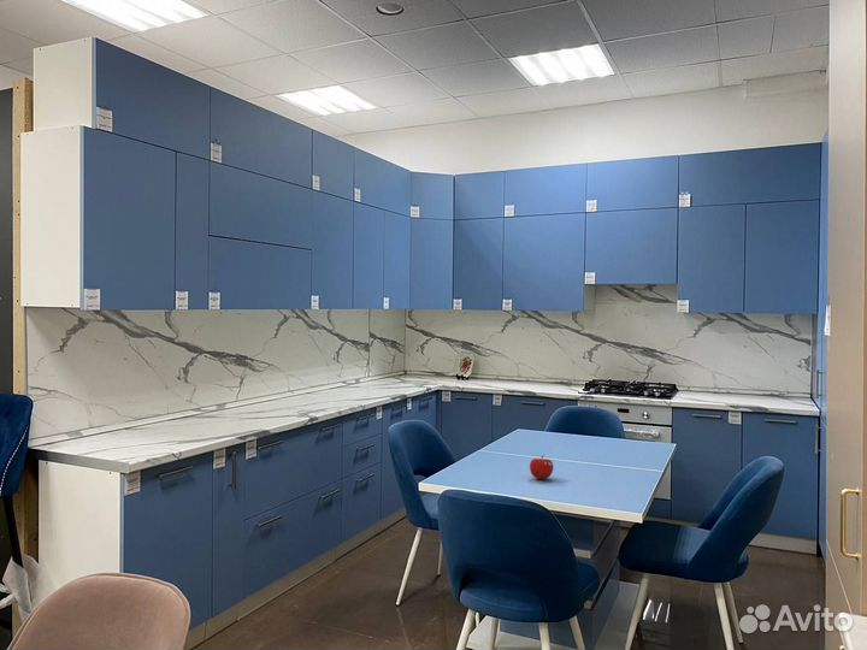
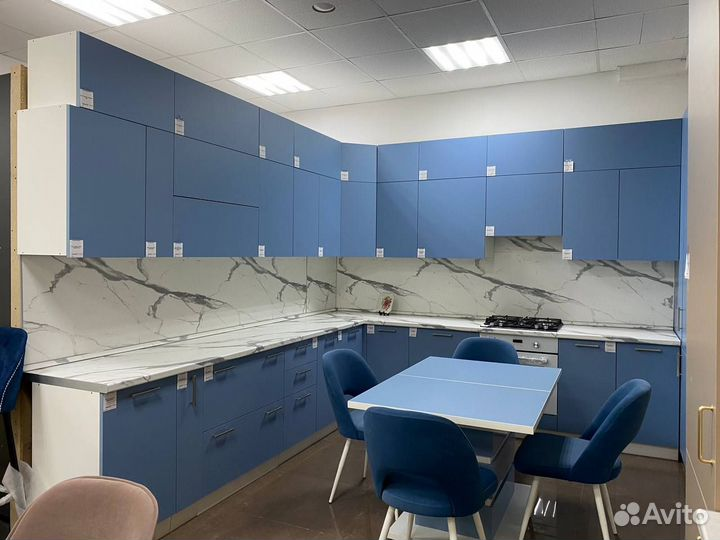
- fruit (541, 466)
